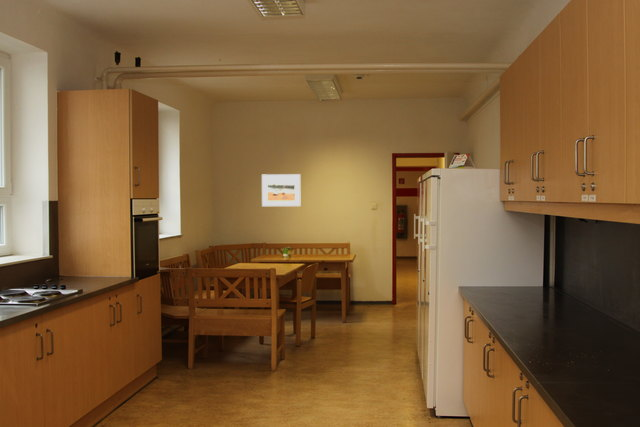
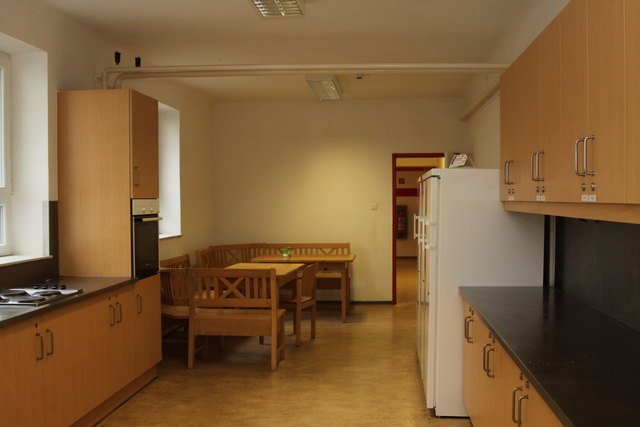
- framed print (281, 190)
